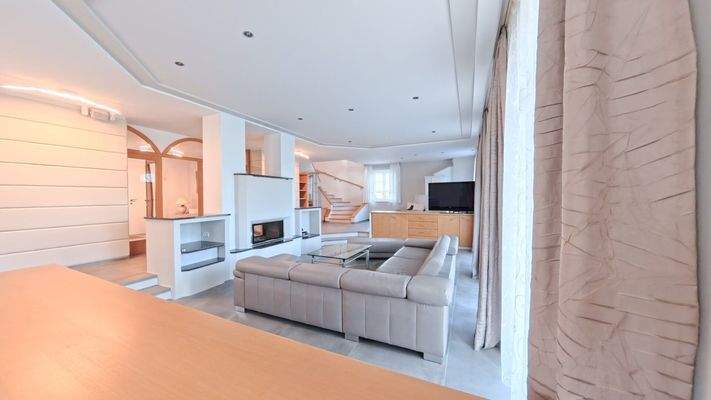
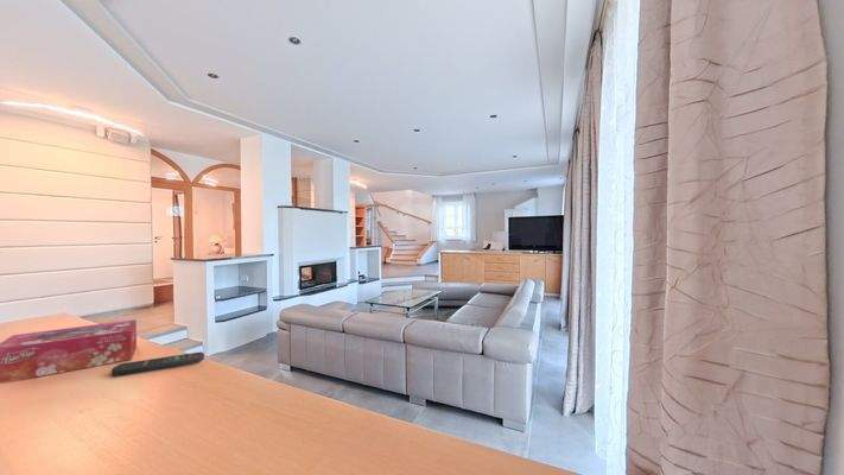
+ tissue box (74, 347)
+ remote control (160, 362)
